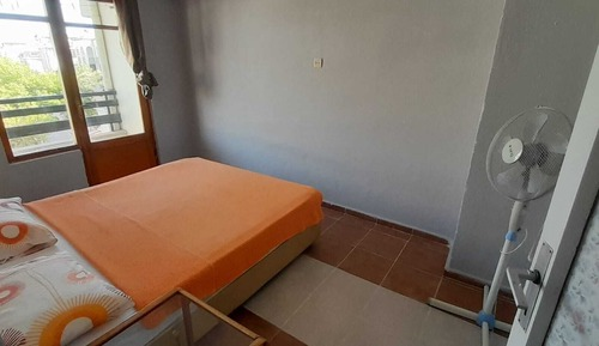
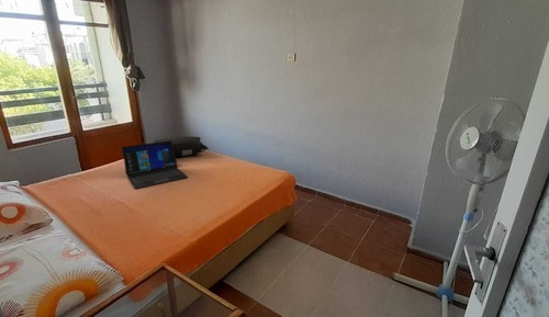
+ pillow (180, 145)
+ laptop (155, 161)
